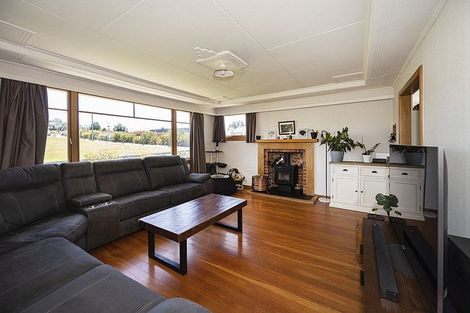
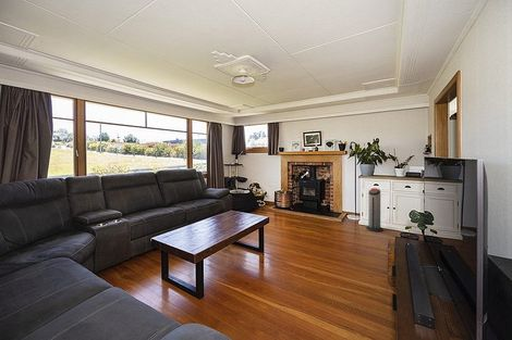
+ air purifier (374, 209)
